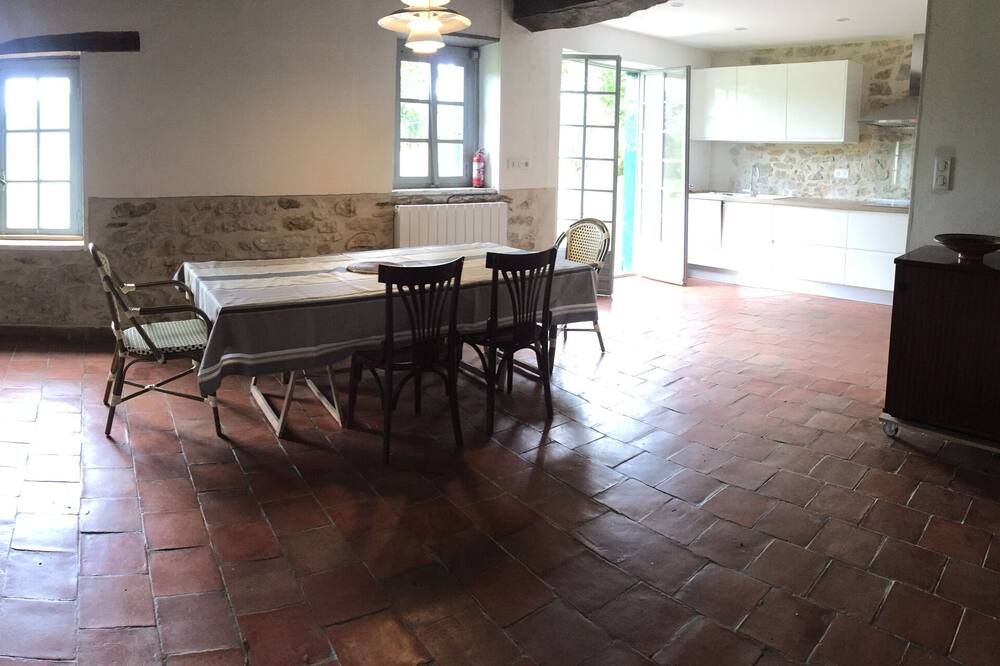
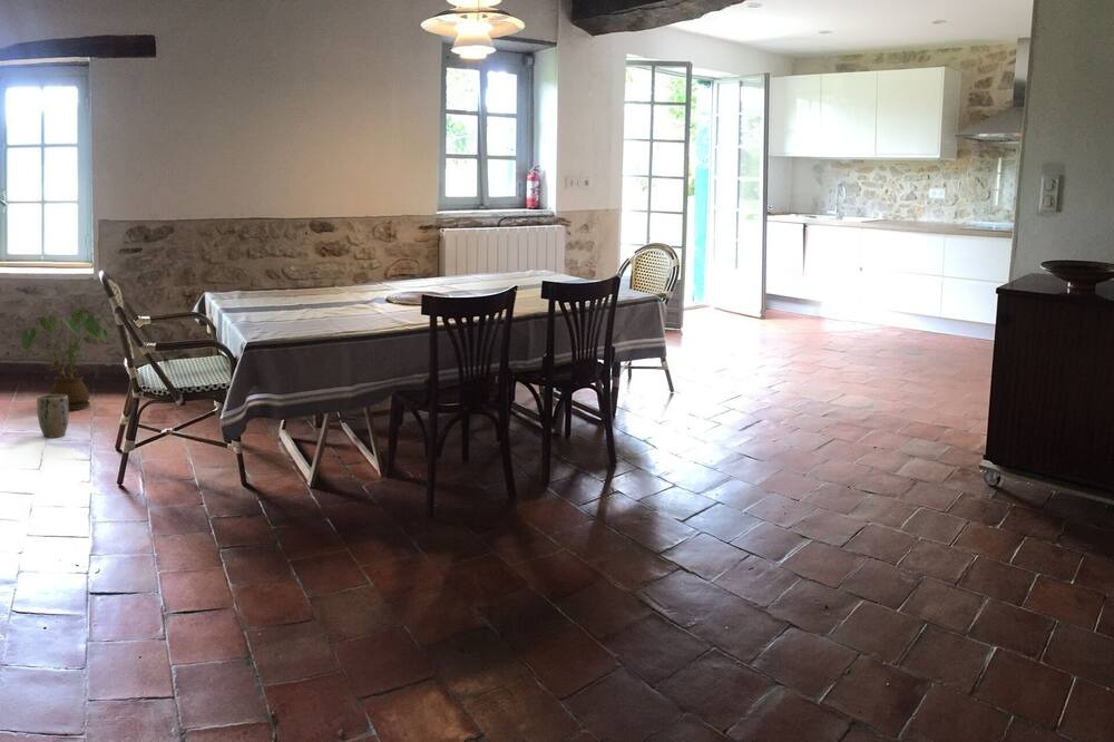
+ house plant (65, 360)
+ plant pot (52, 416)
